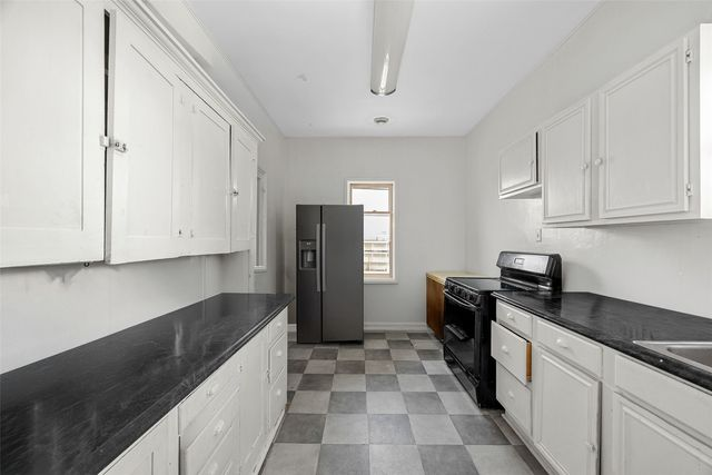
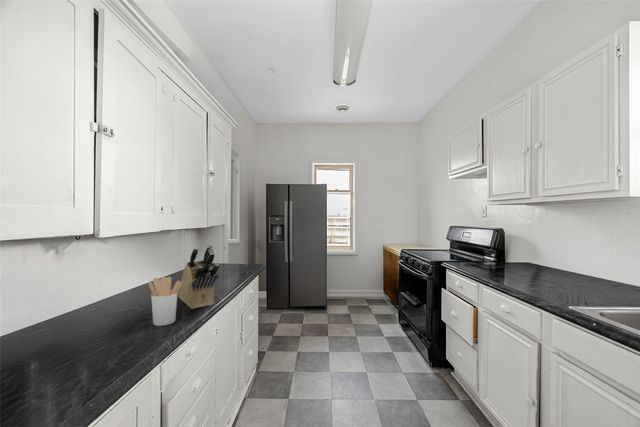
+ knife block (197, 273)
+ utensil holder (163, 299)
